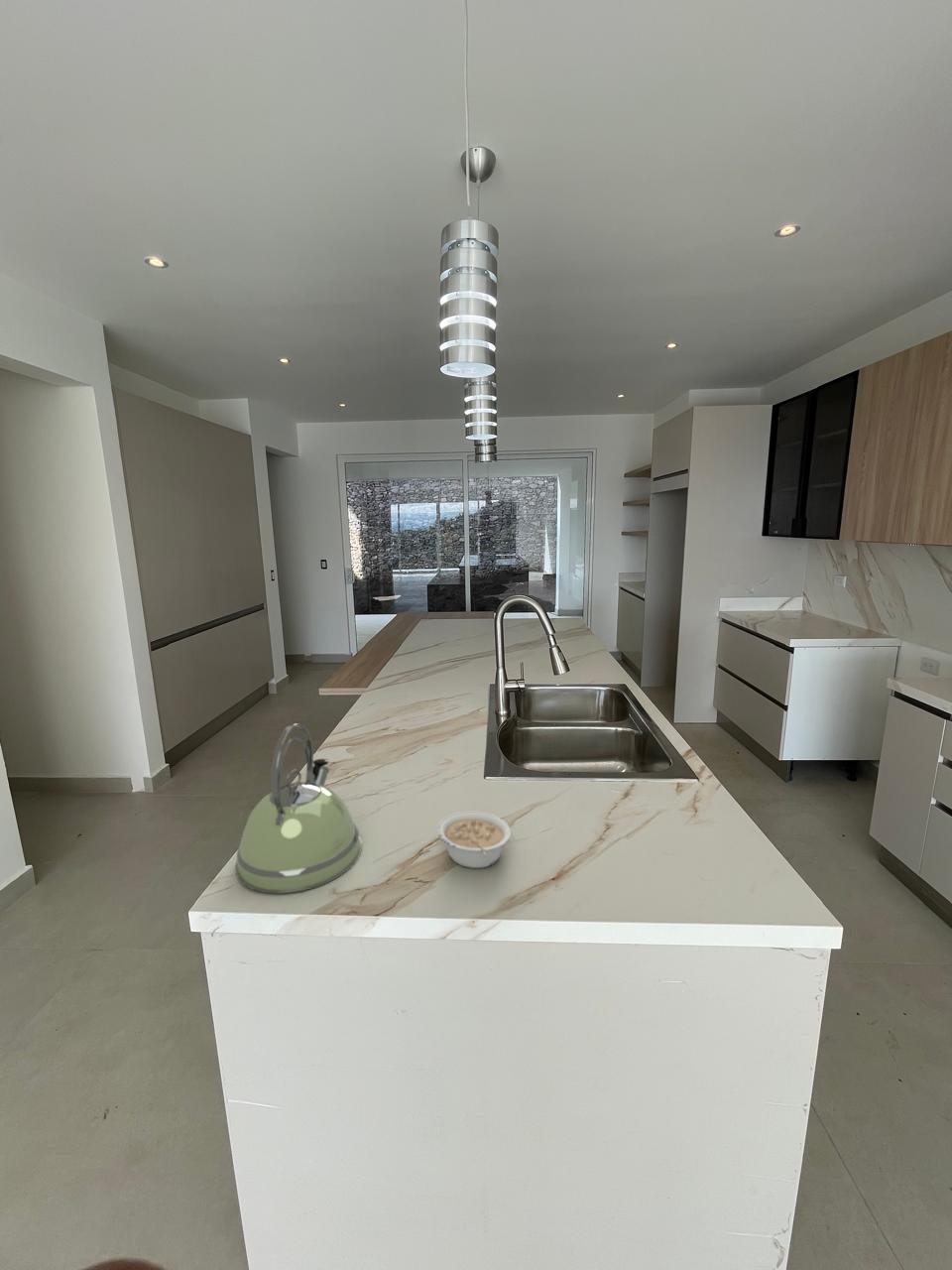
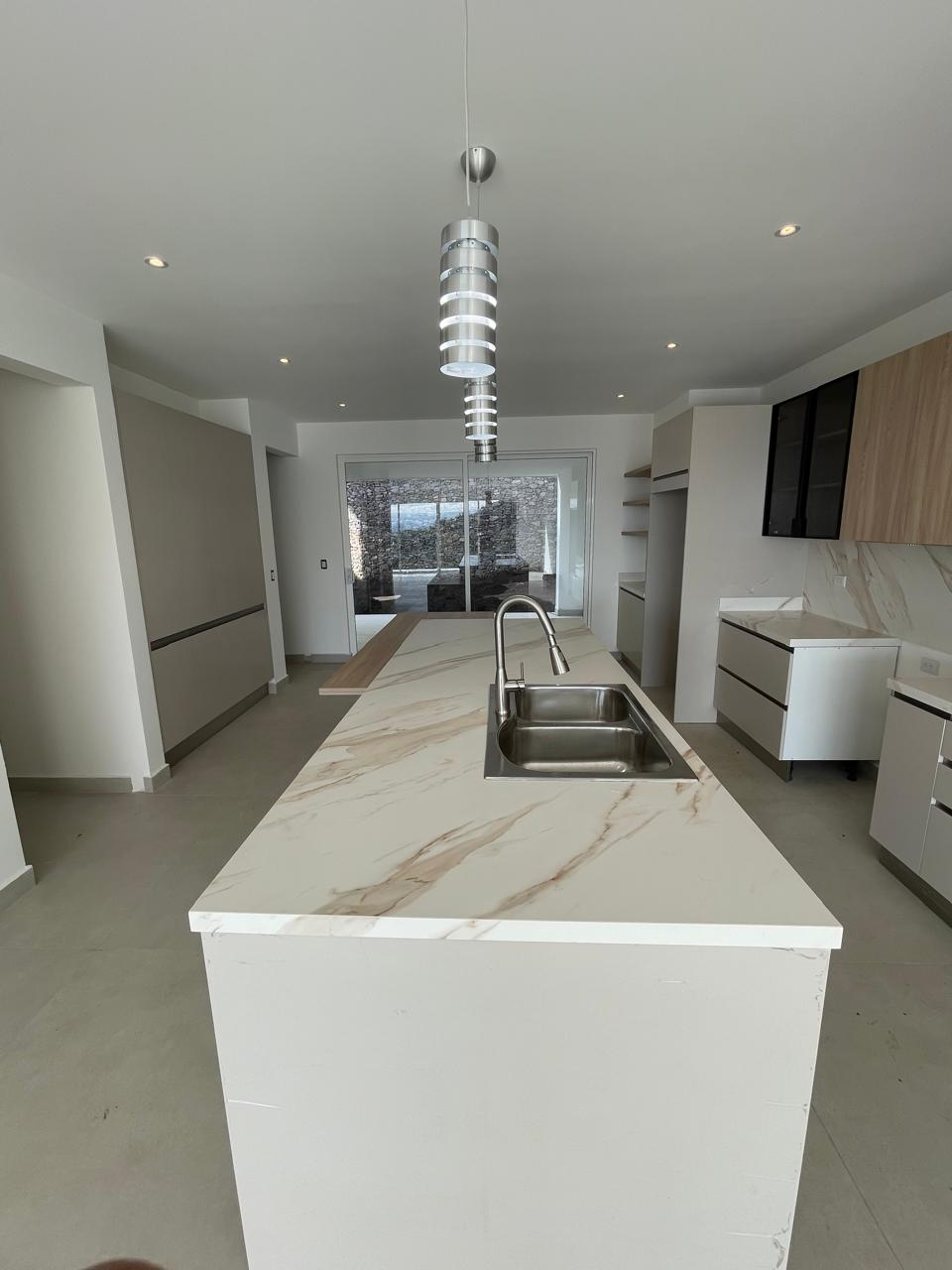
- kettle (298, 788)
- legume (476, 839)
